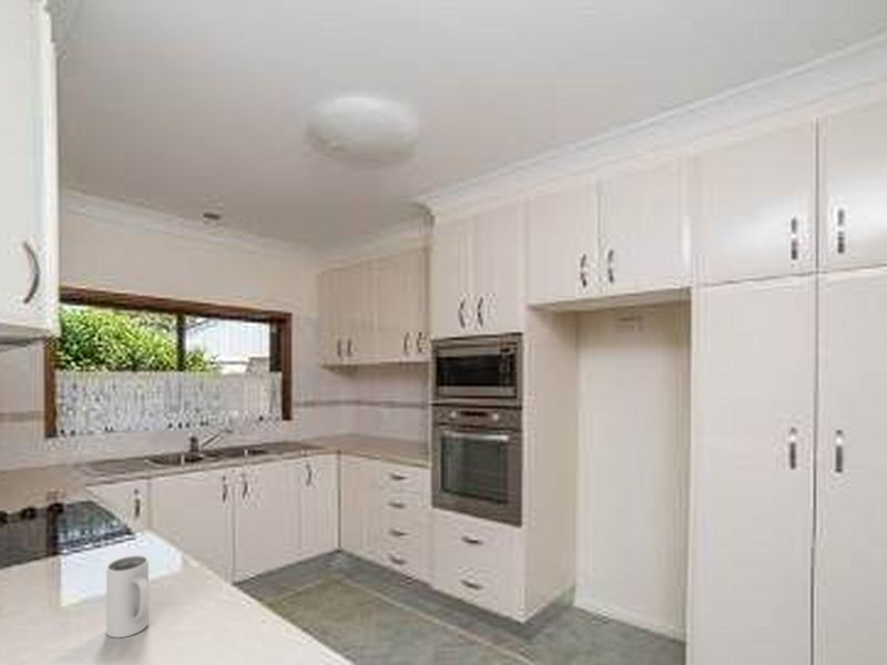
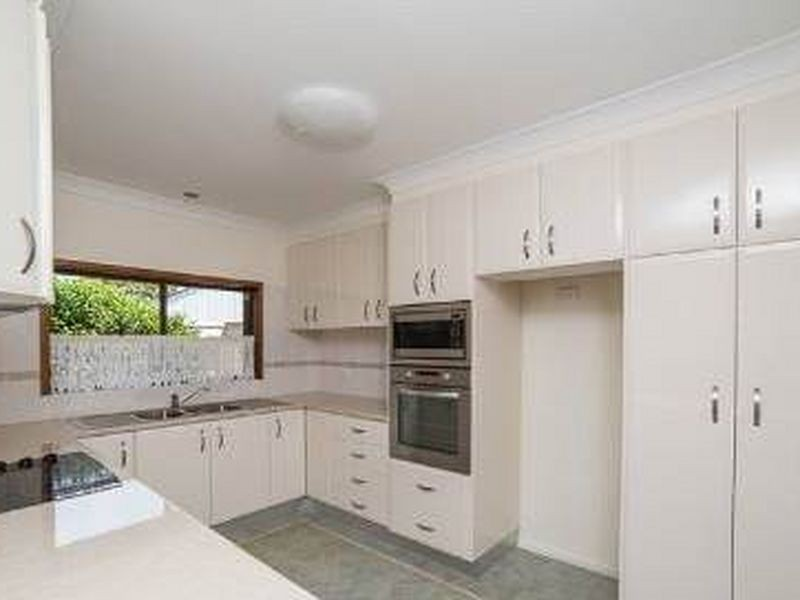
- mug (132, 597)
